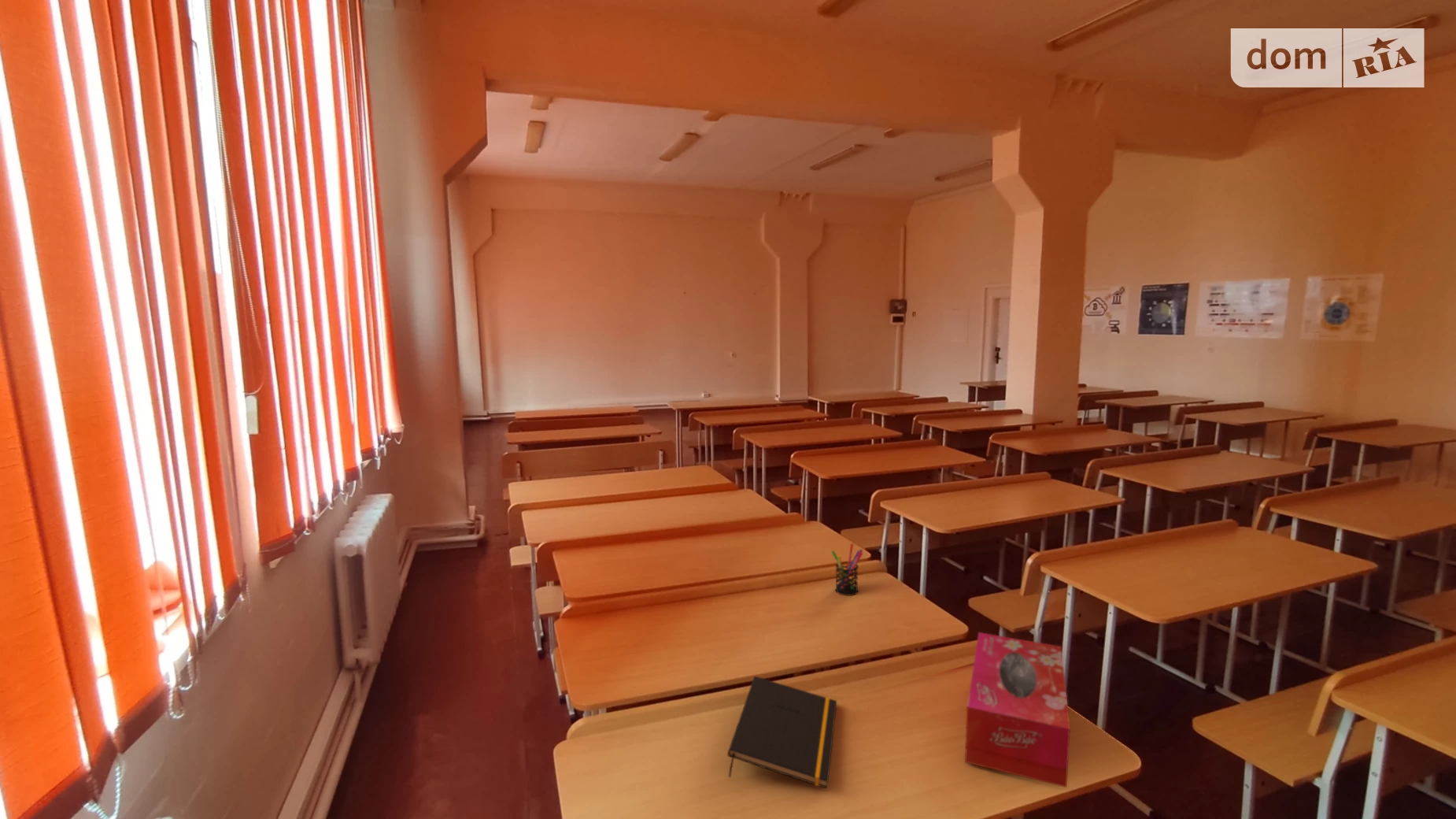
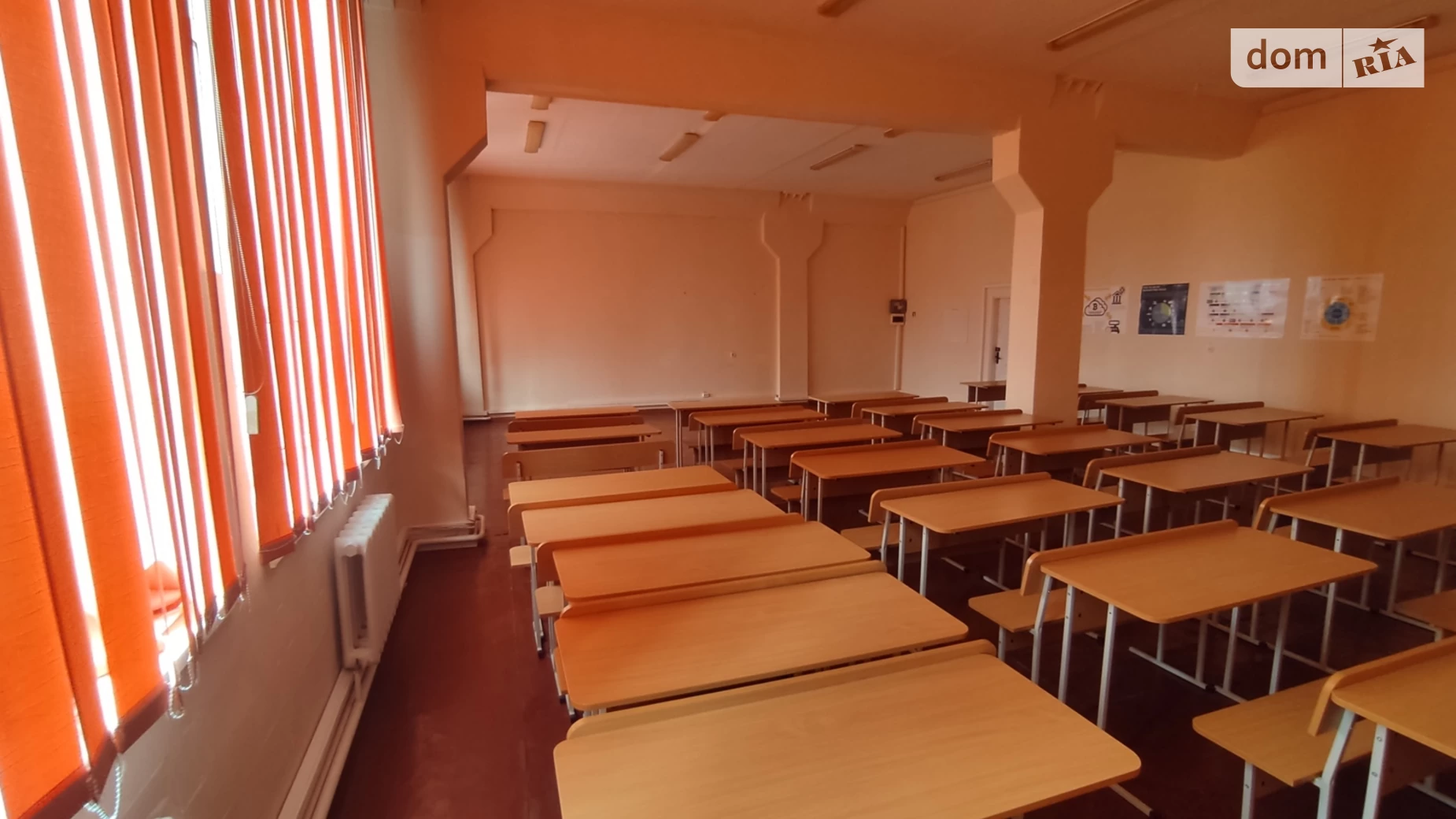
- tissue box (1017, 699)
- notepad (786, 726)
- pen holder (844, 567)
